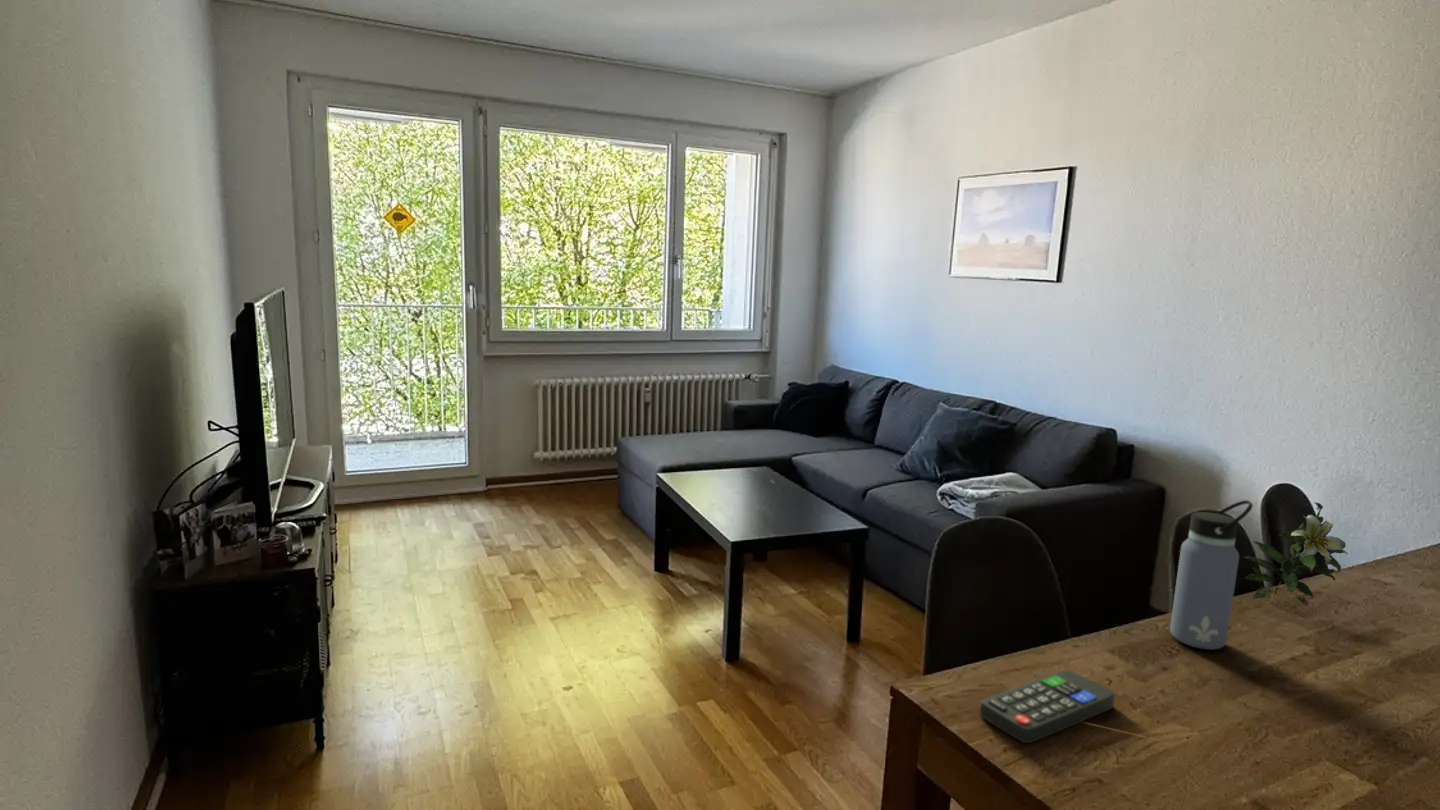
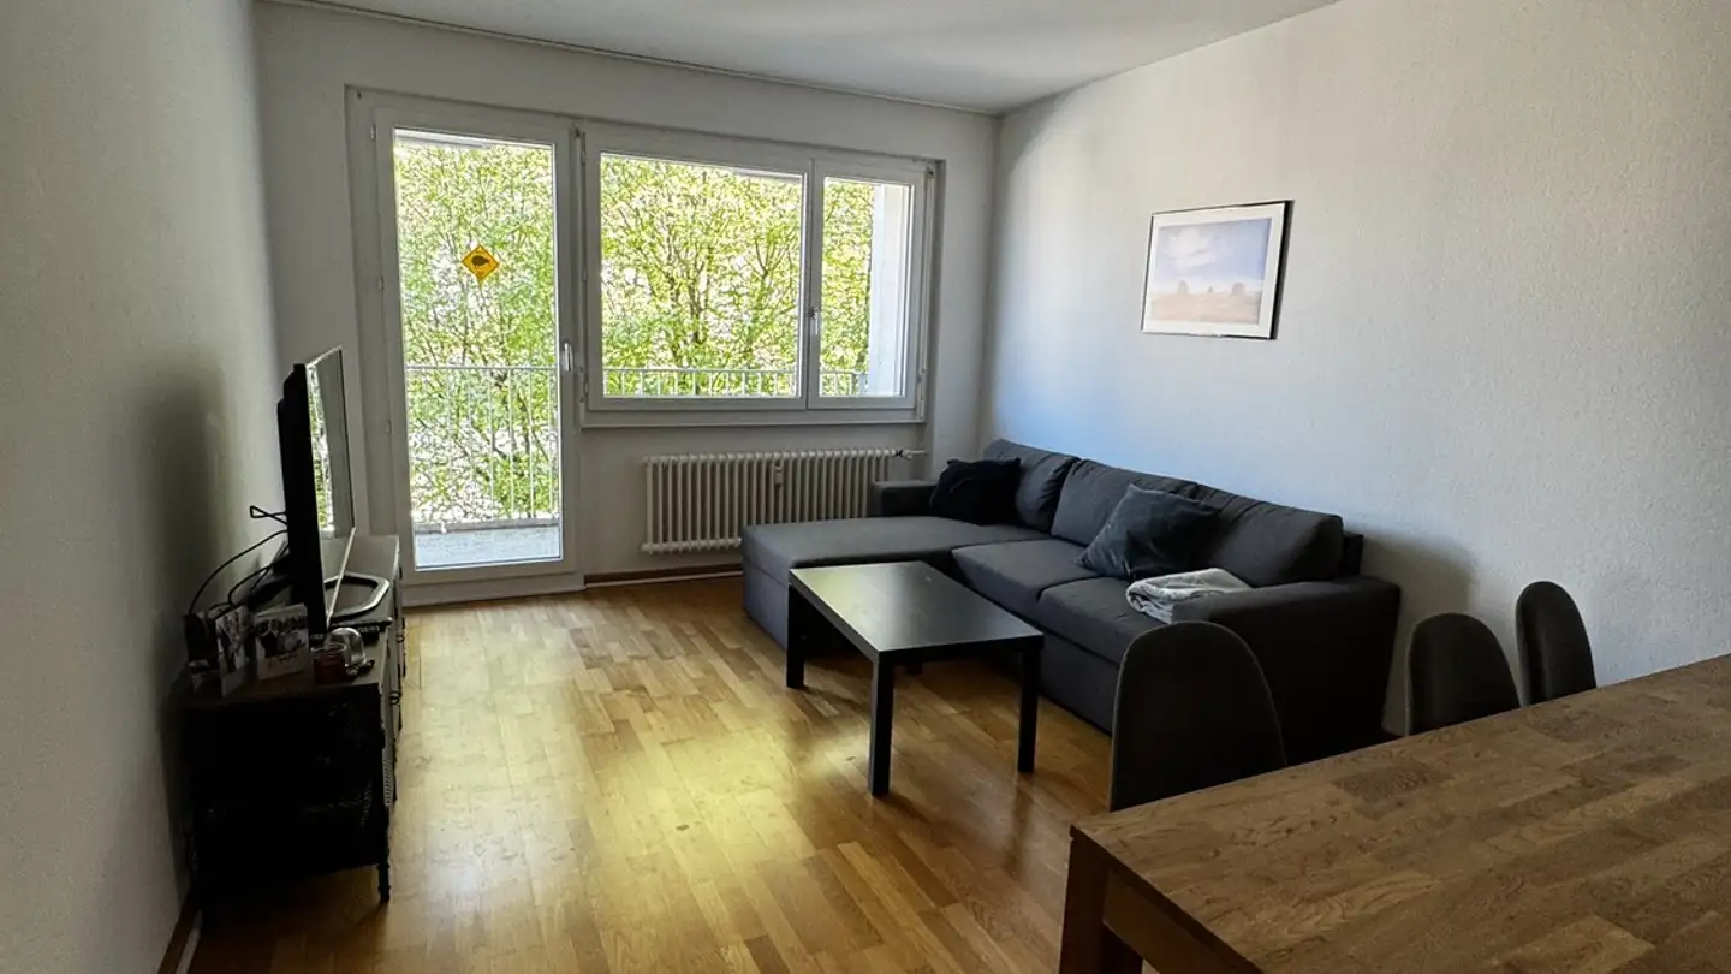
- water bottle (1209, 570)
- remote control (1048, 703)
- flower (1293, 553)
